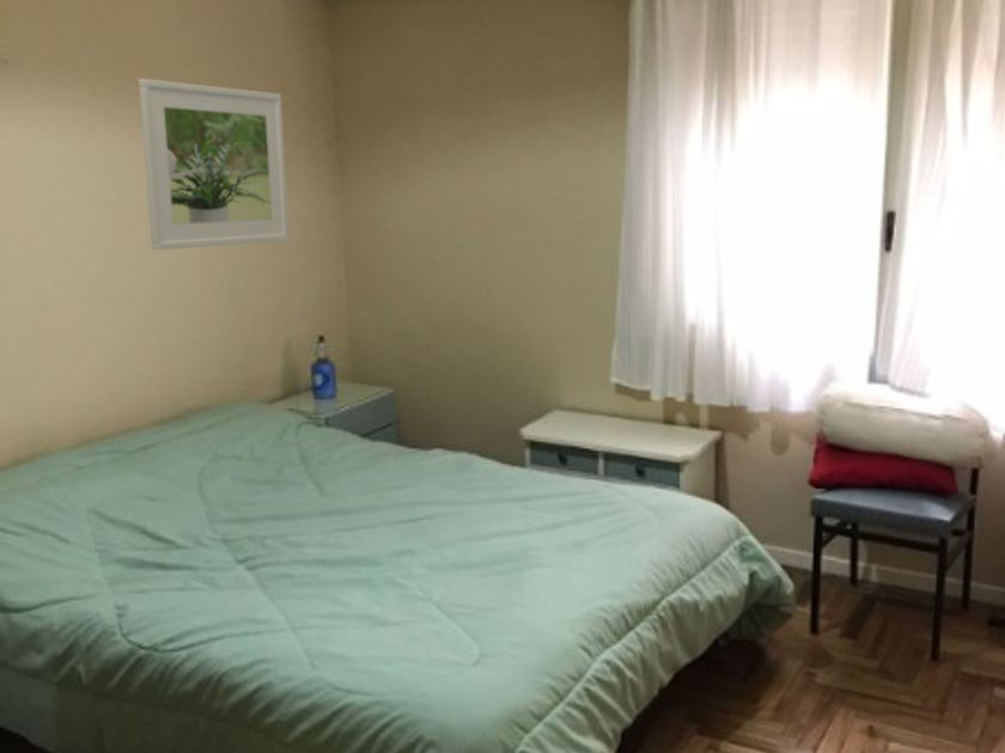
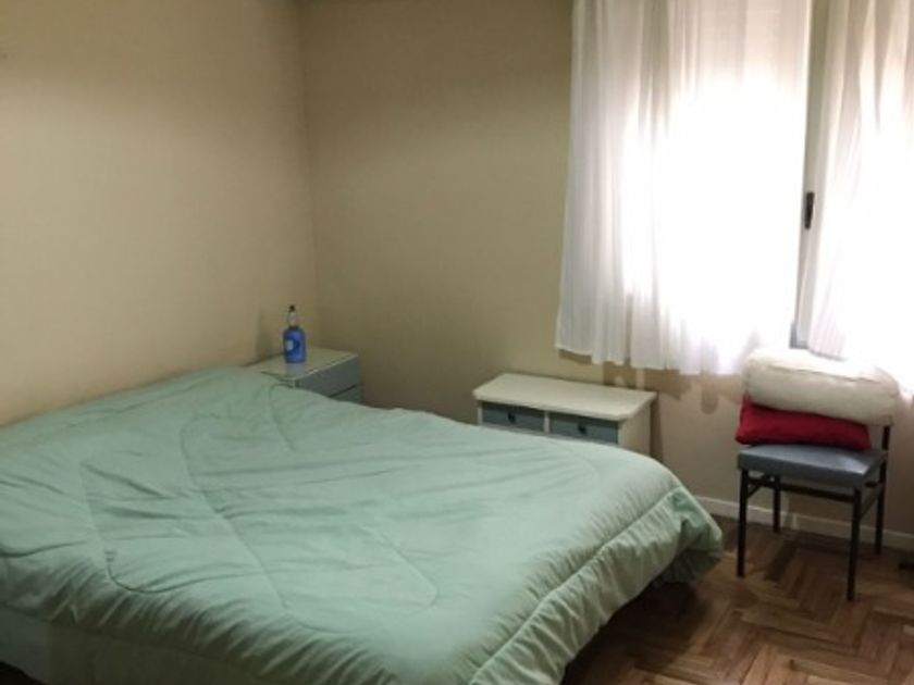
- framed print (220, 166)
